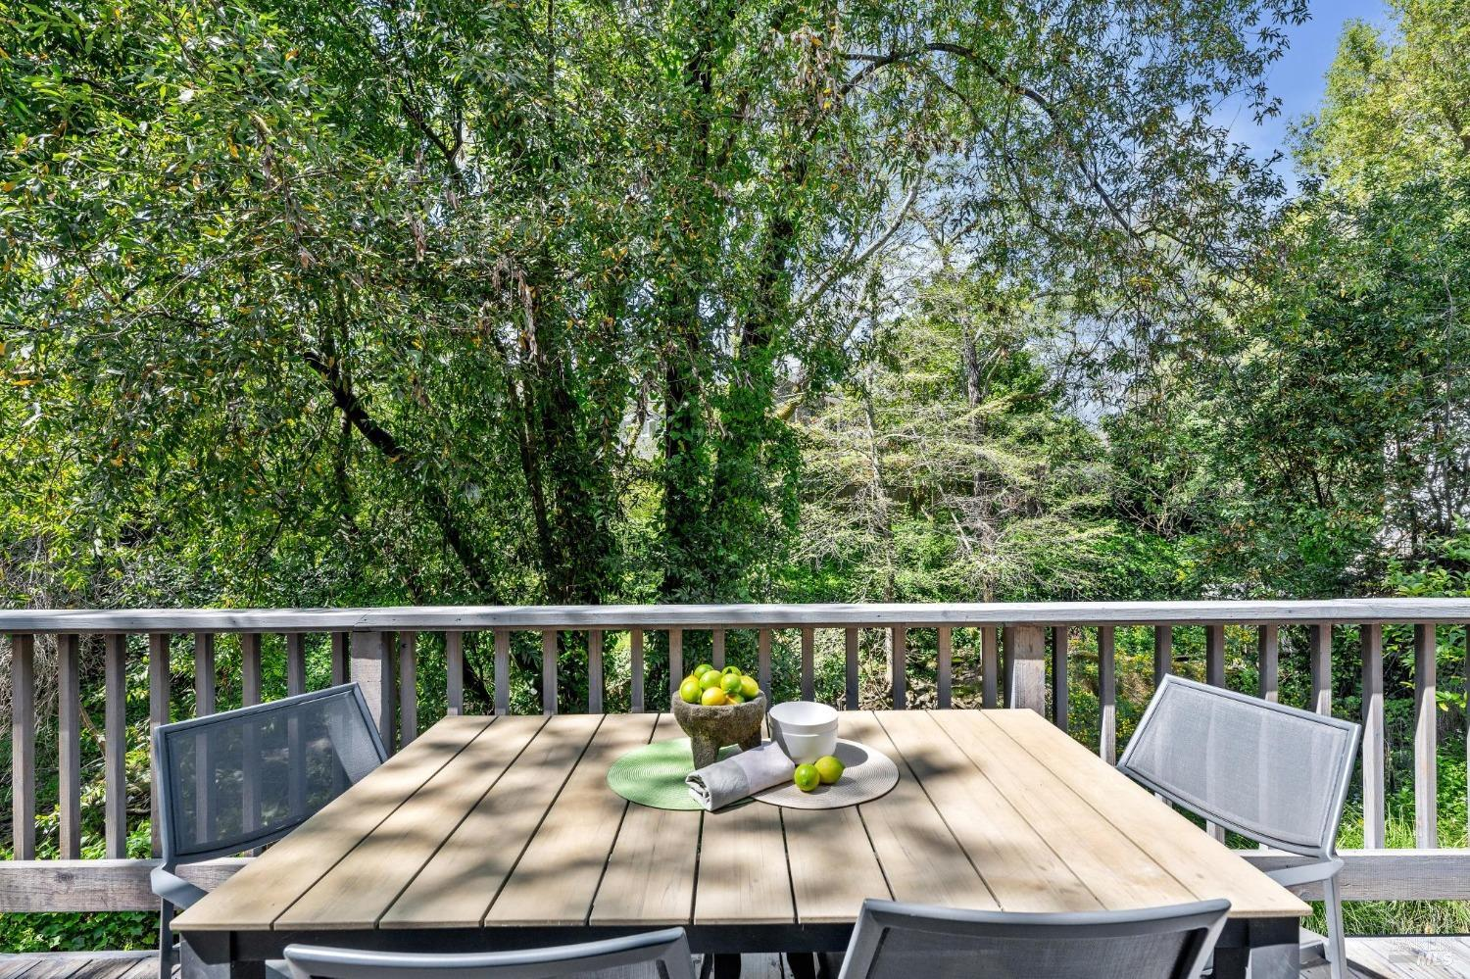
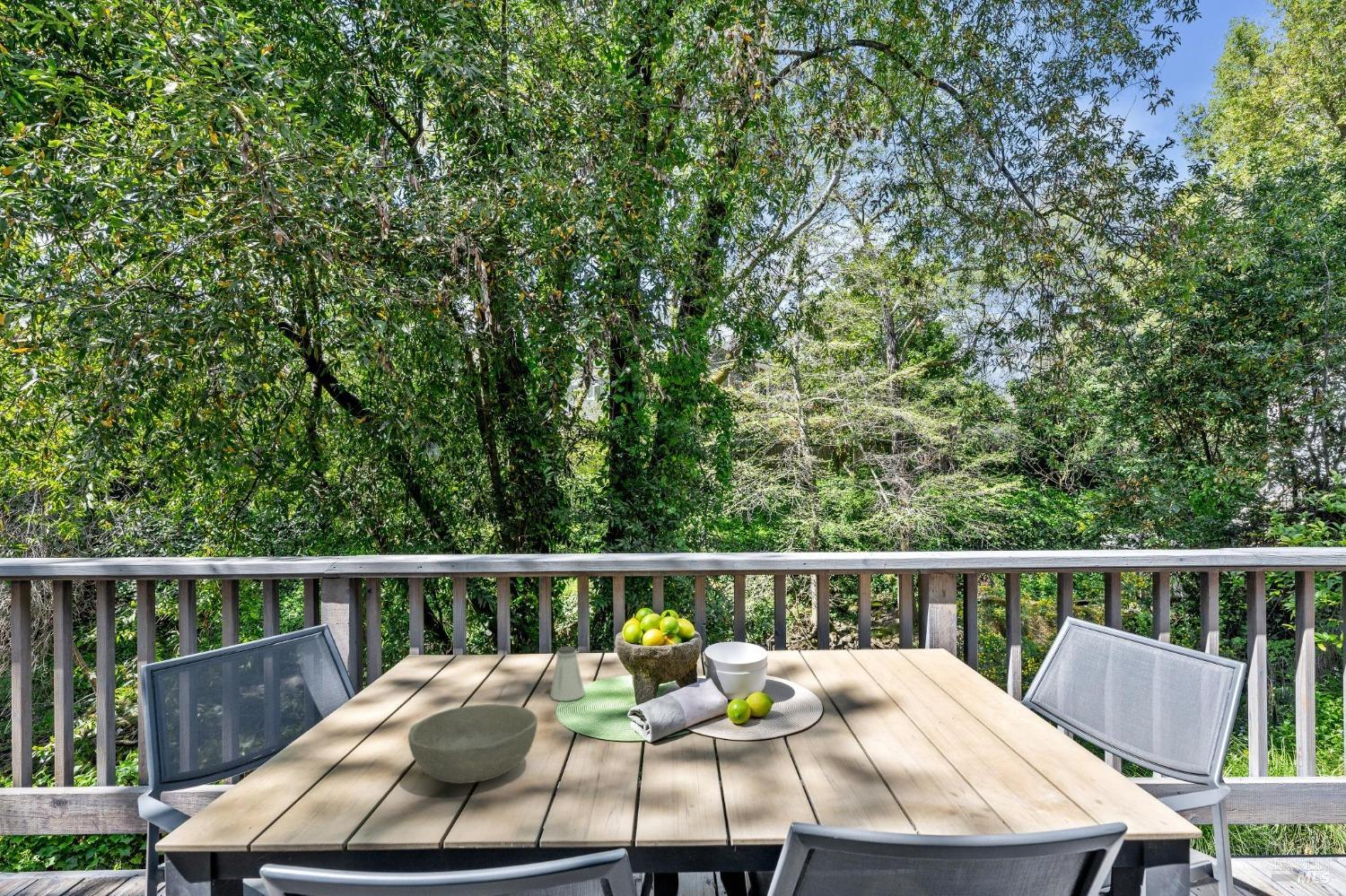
+ bowl (473, 748)
+ saltshaker (567, 671)
